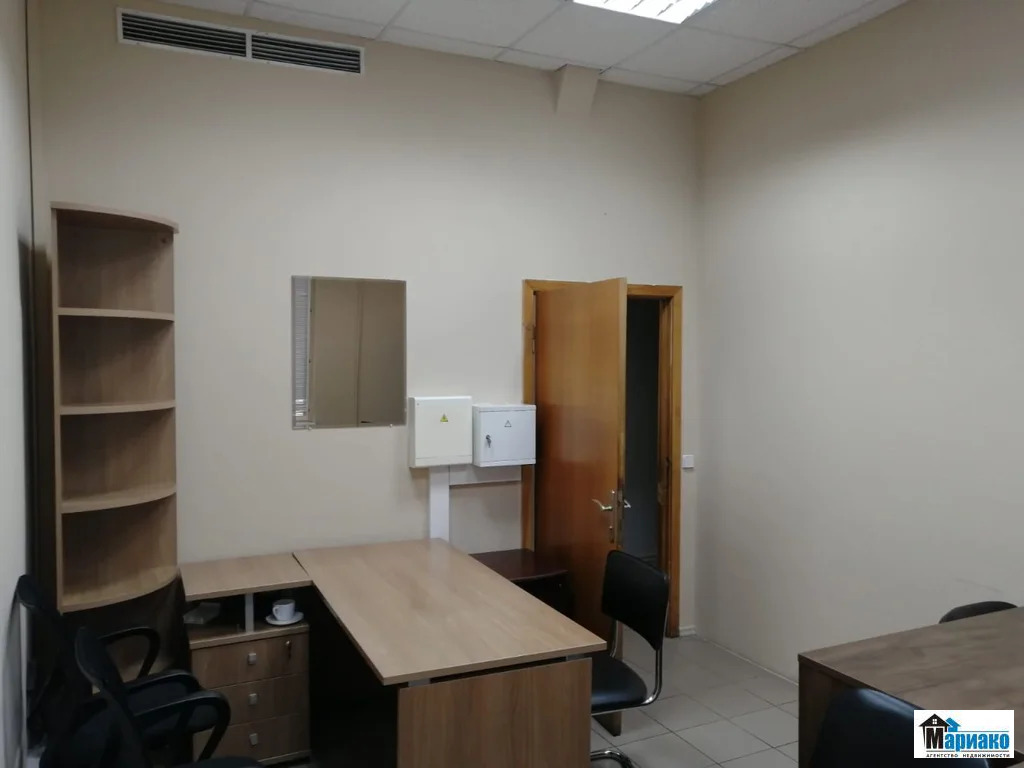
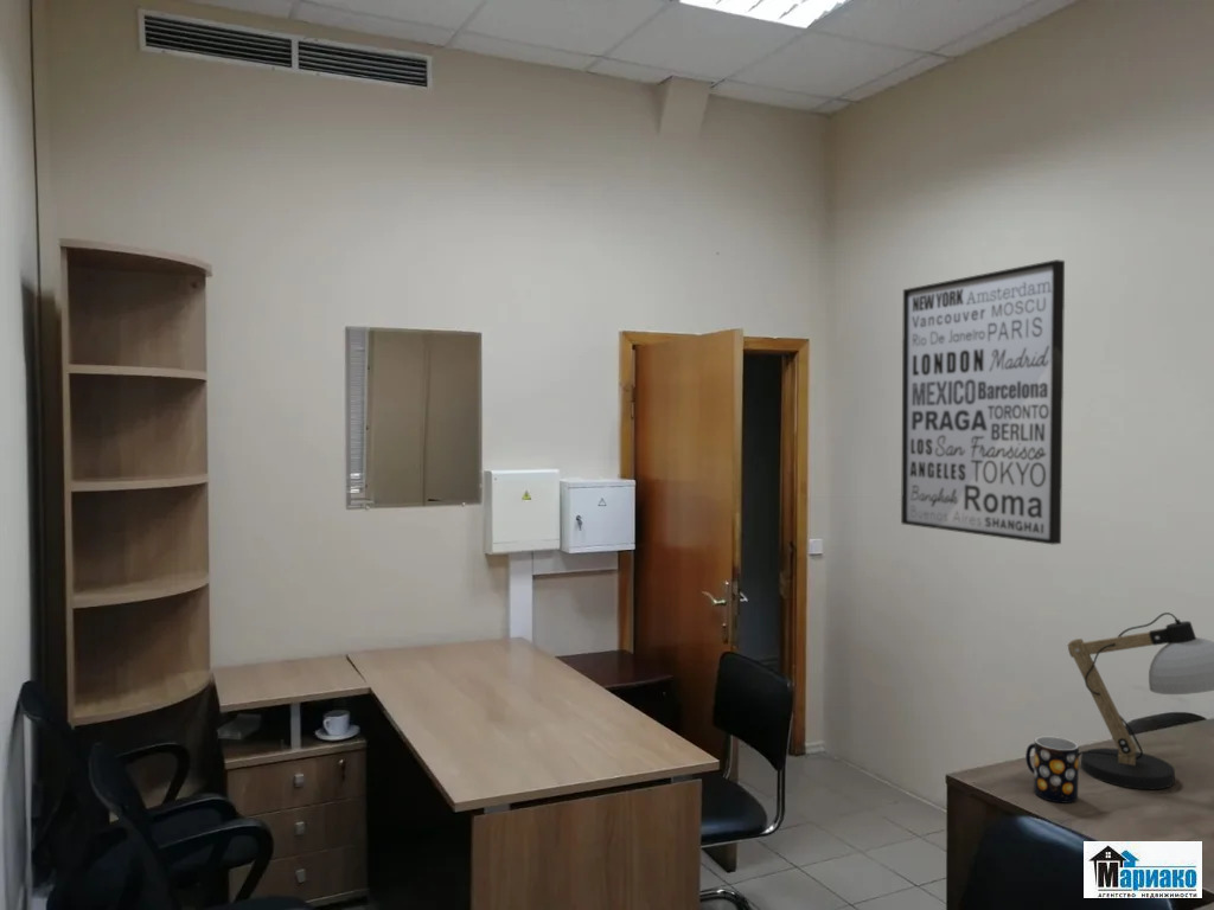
+ wall art (975, 405)
+ mug (1048, 767)
+ desk lamp (1150, 690)
